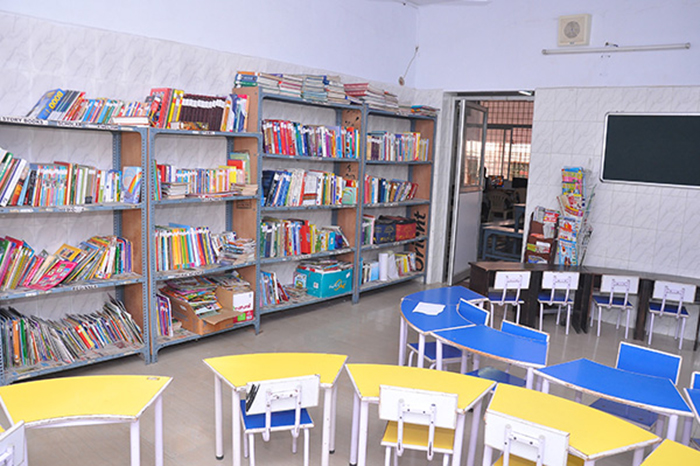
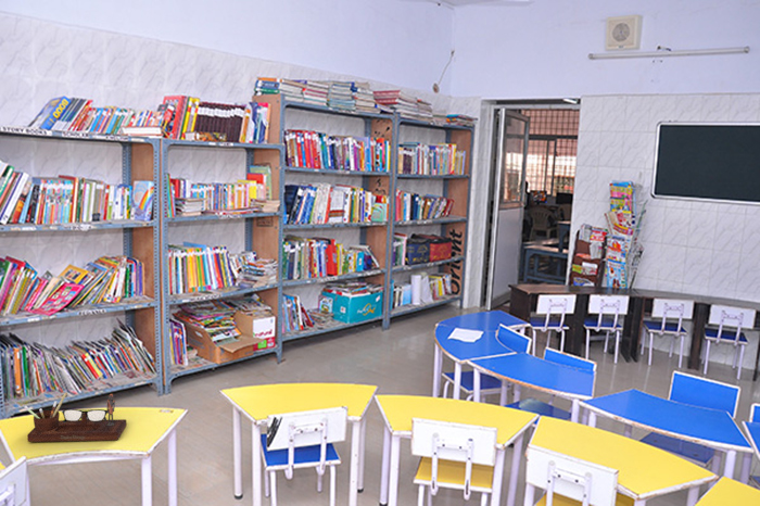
+ desk organizer (75, 414)
